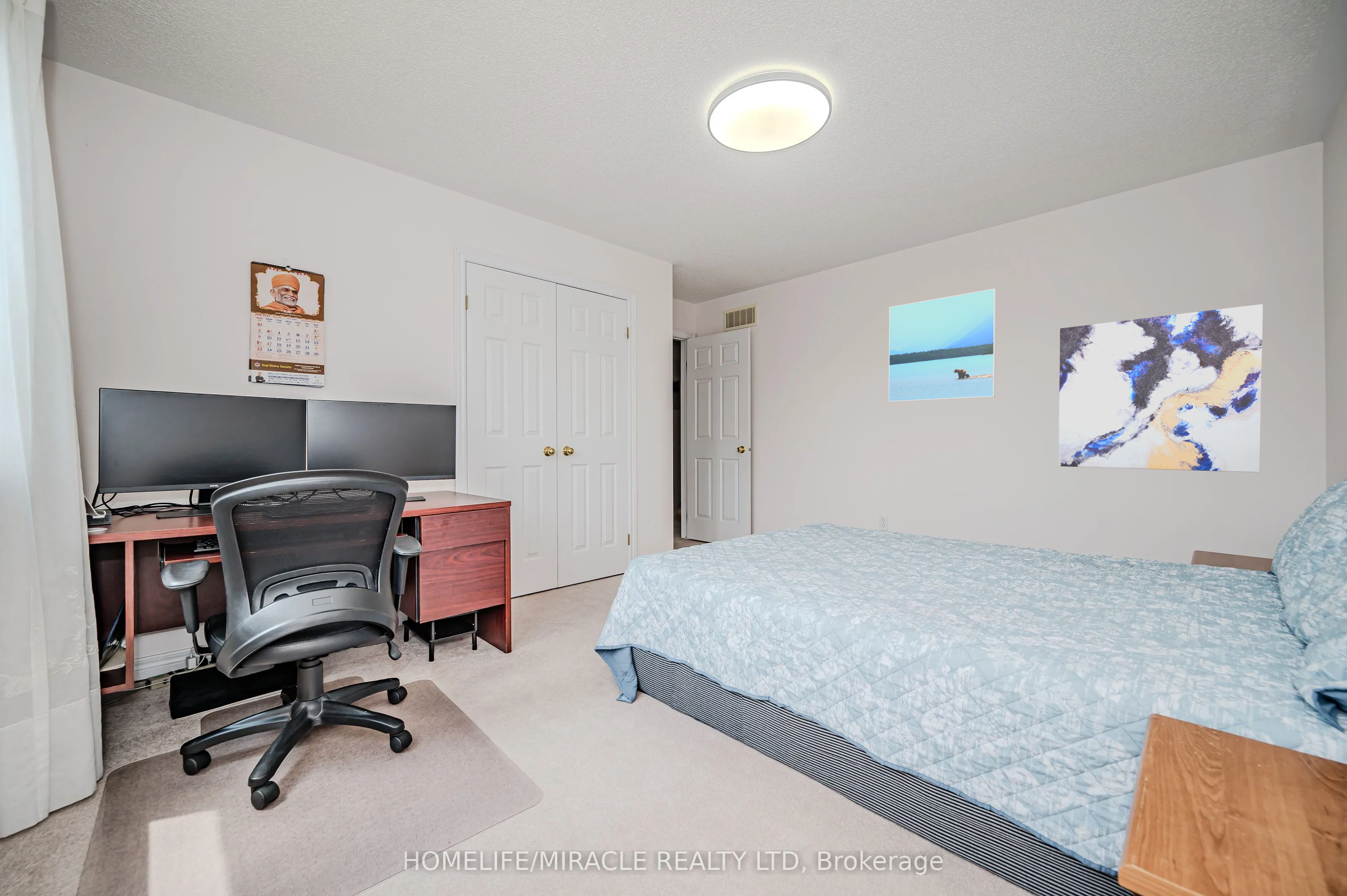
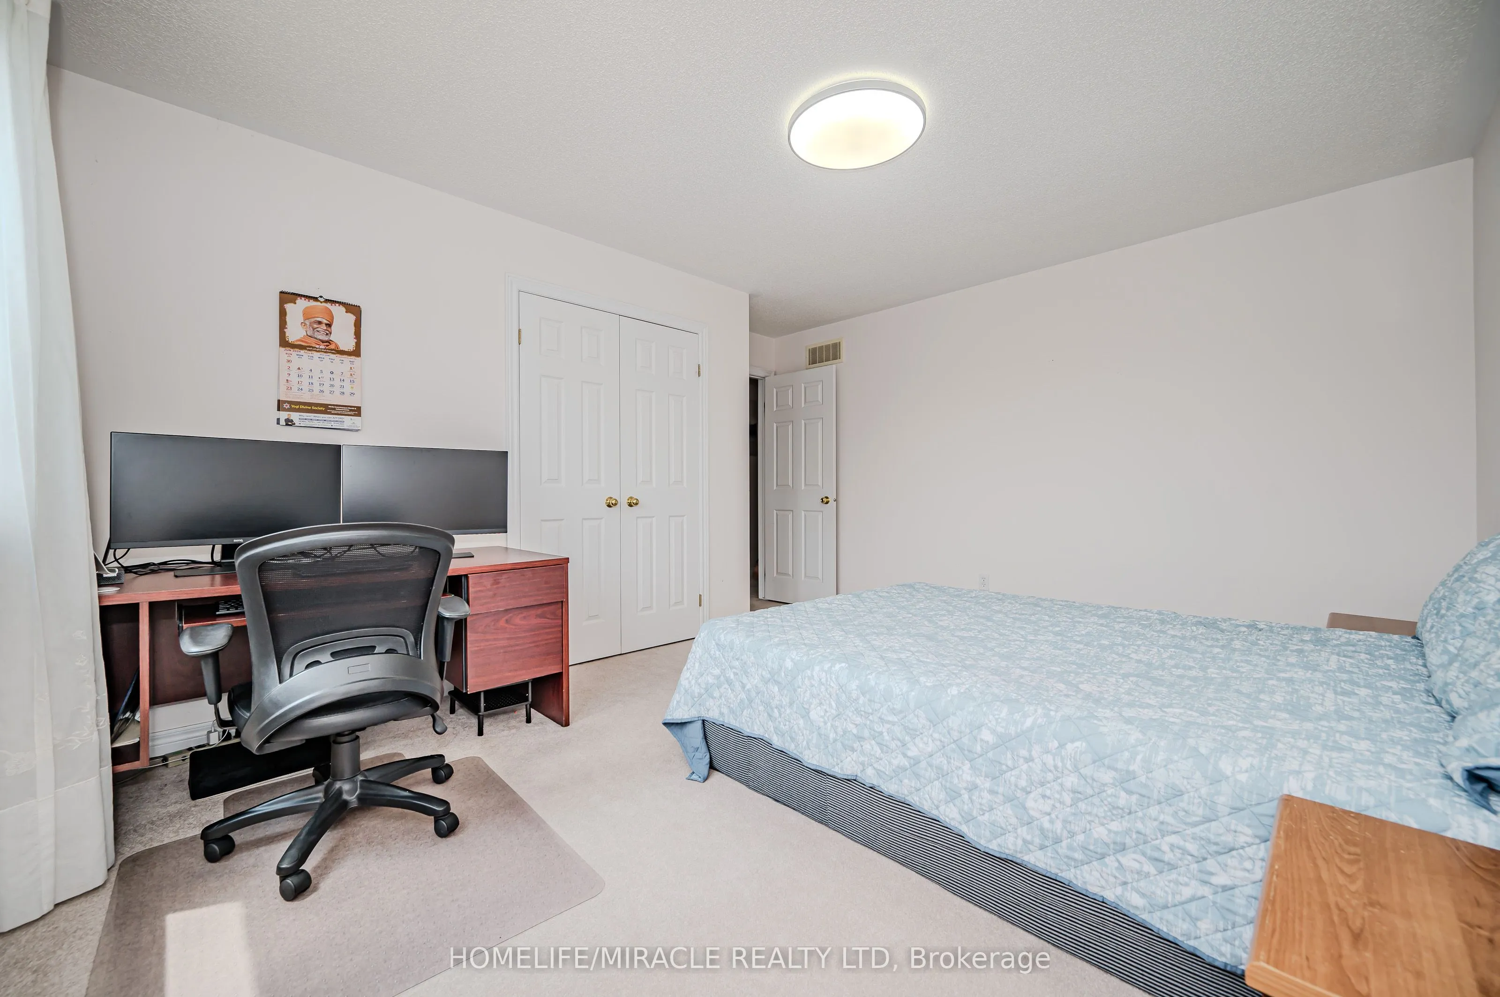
- wall art (1150, 393)
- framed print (939, 349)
